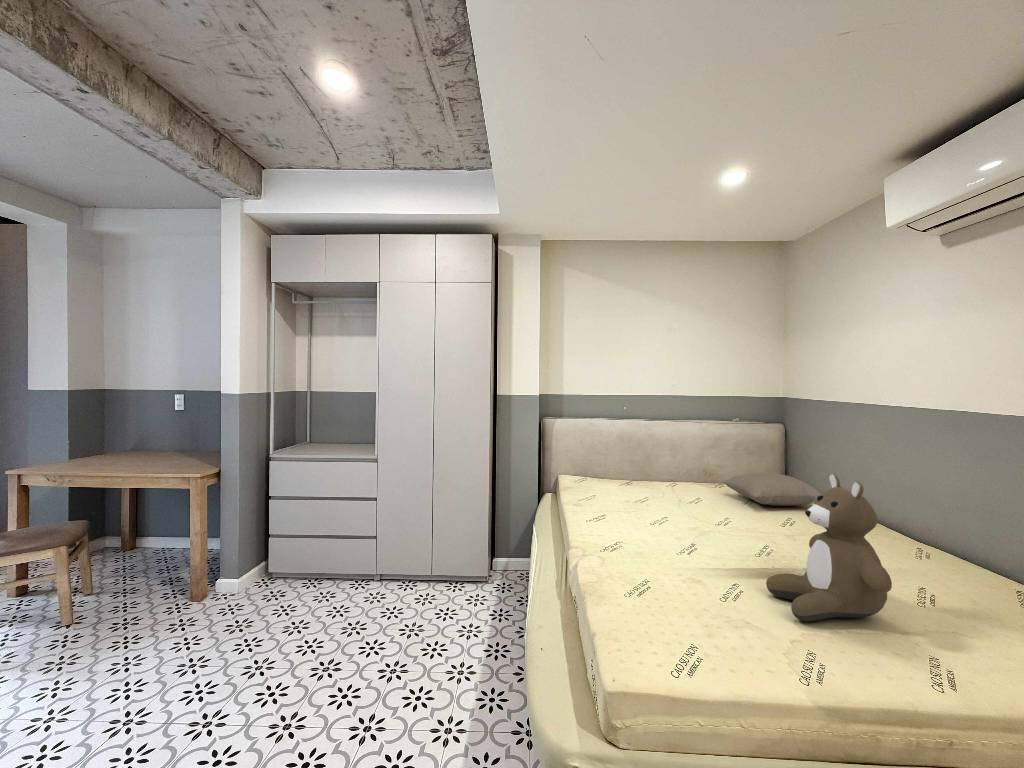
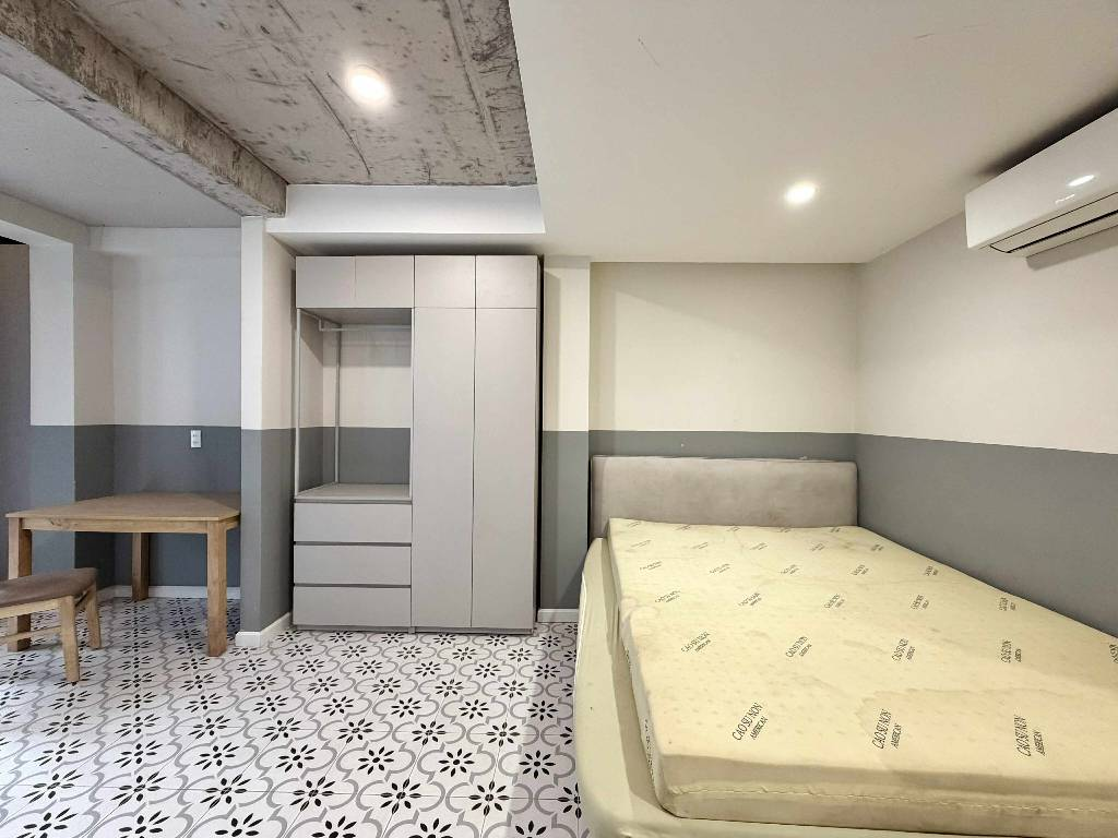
- teddy bear (824, 543)
- pillow (770, 489)
